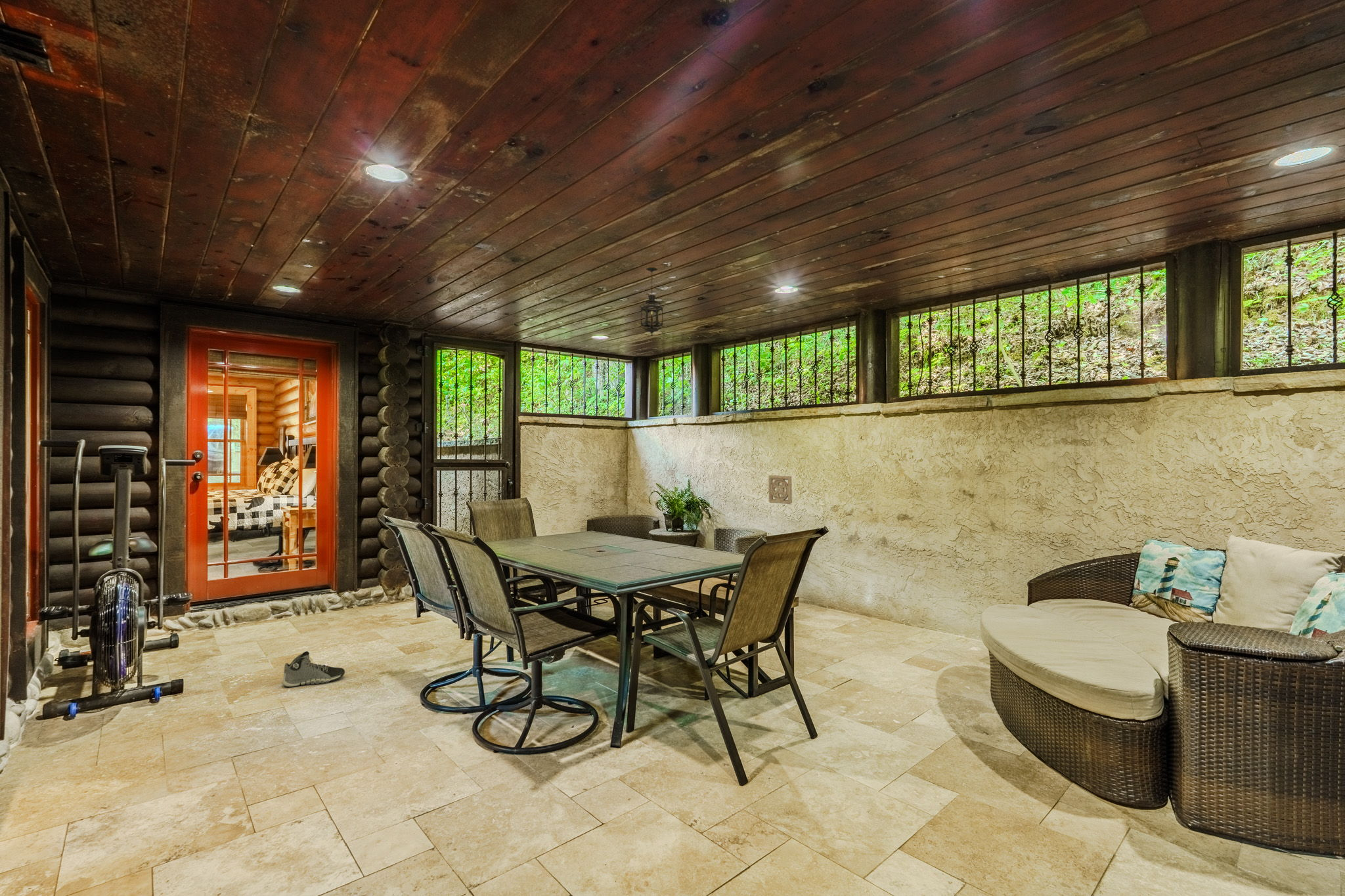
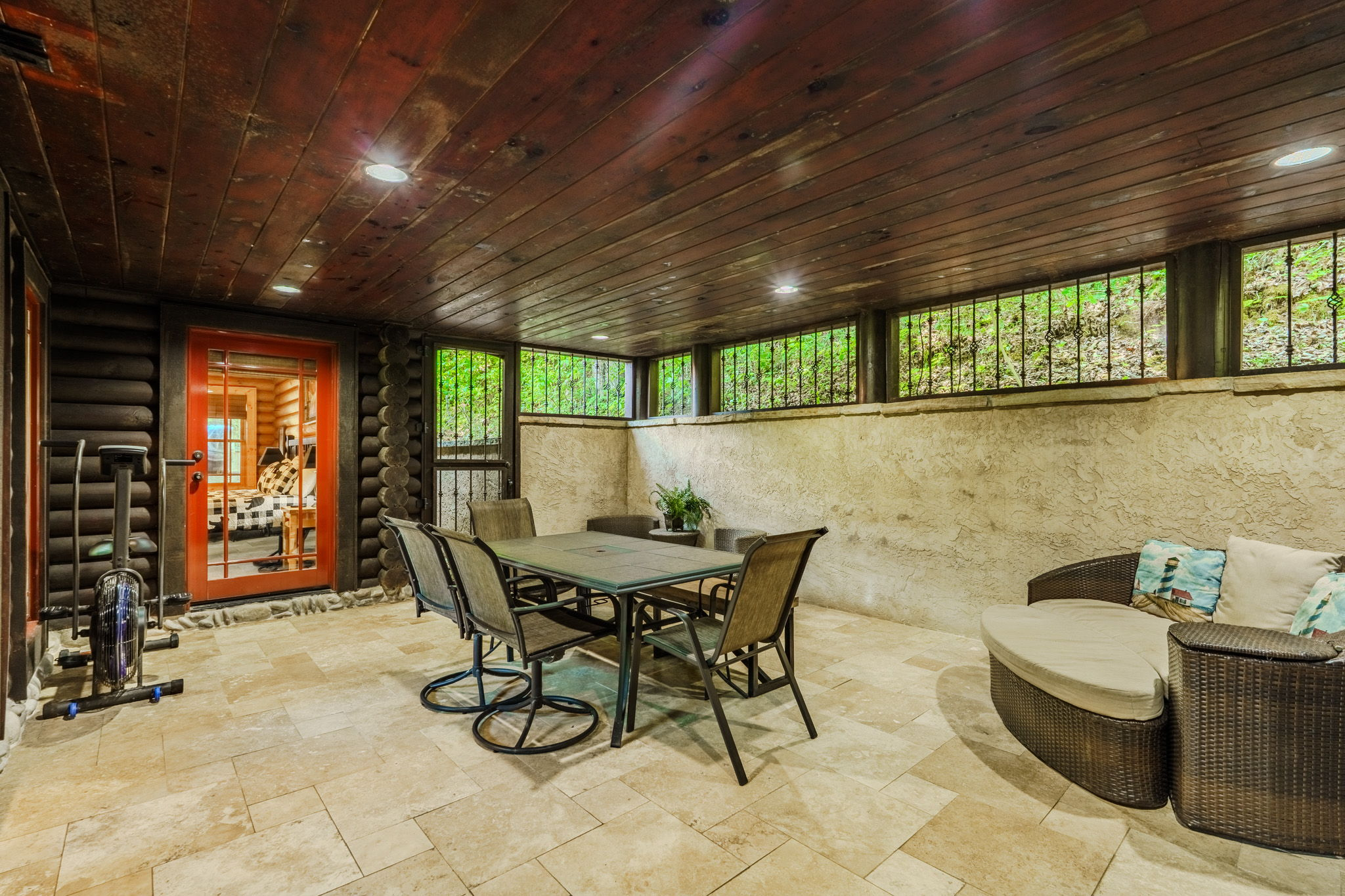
- wall ornament (780, 490)
- sneaker (314, 666)
- hanging lantern (651, 302)
